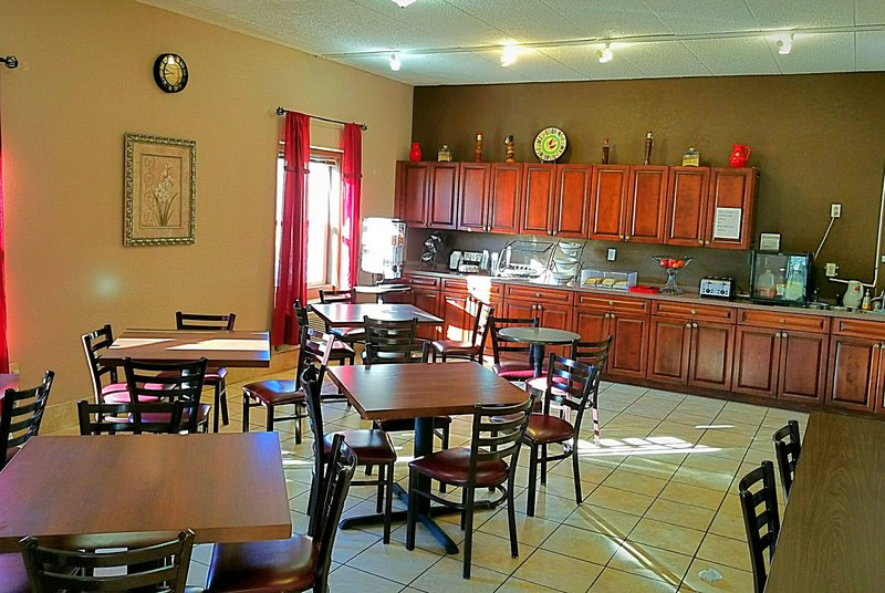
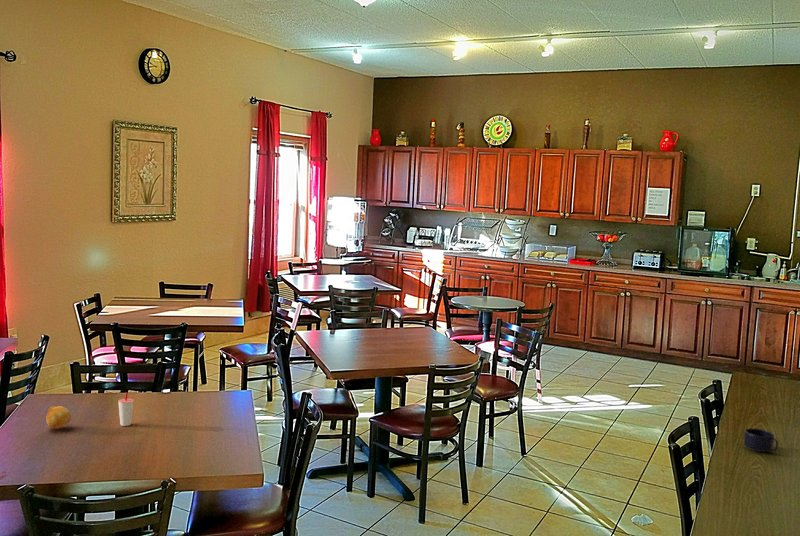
+ fruit (58, 417)
+ mug (761, 442)
+ cup (125, 408)
